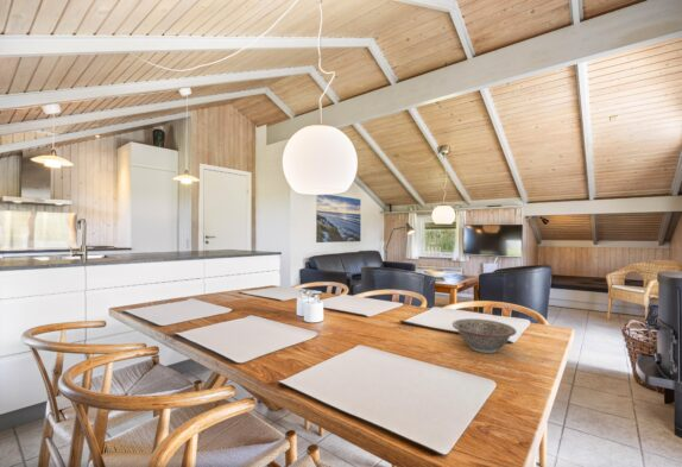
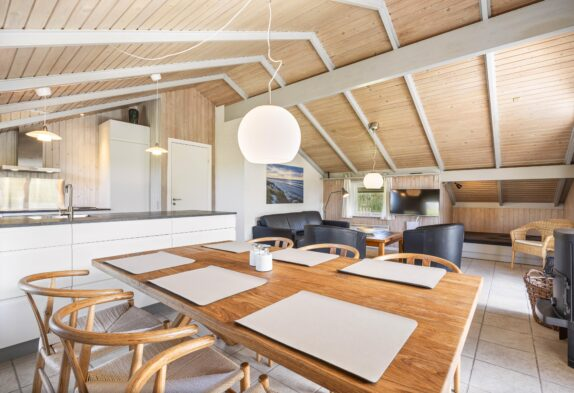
- decorative bowl (482, 337)
